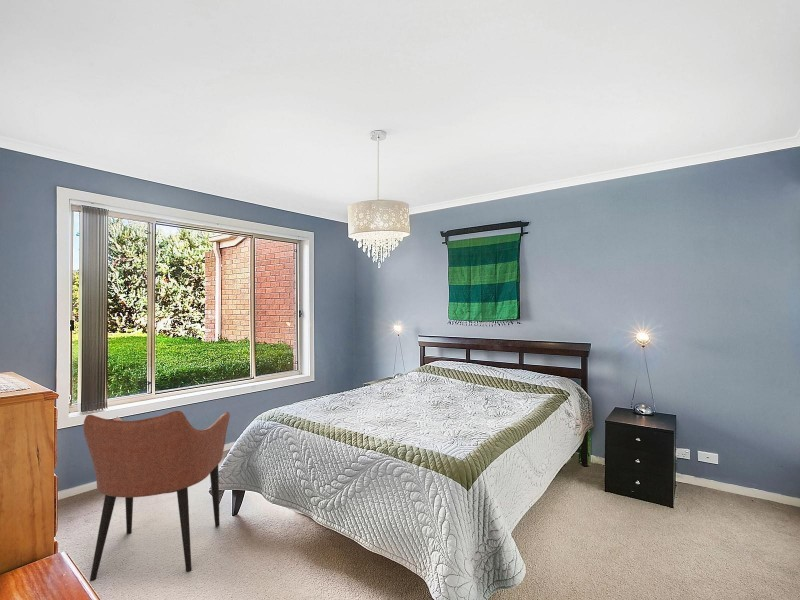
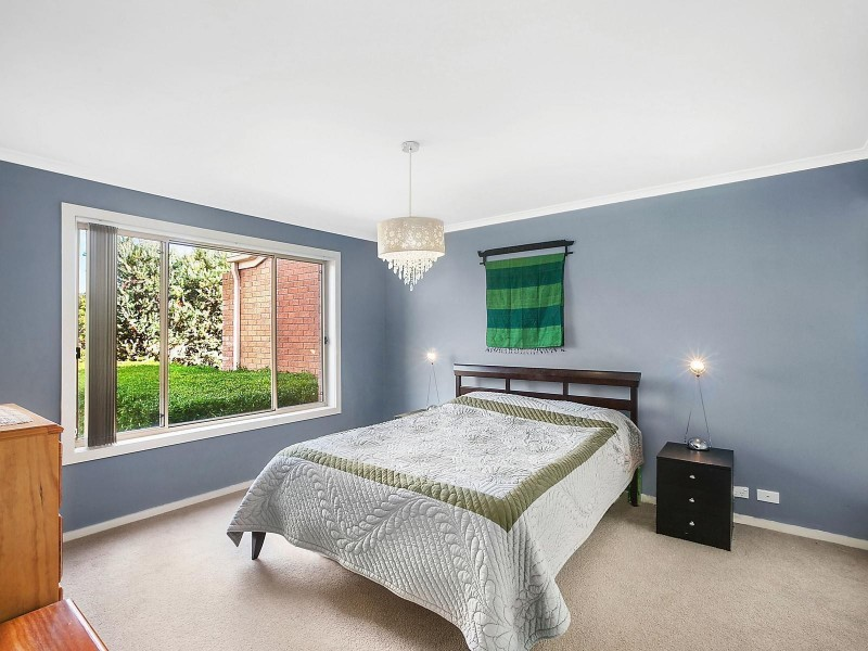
- armchair (155, 478)
